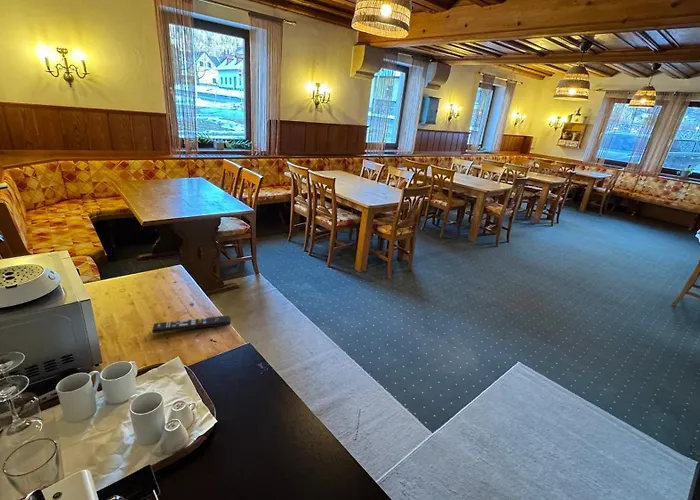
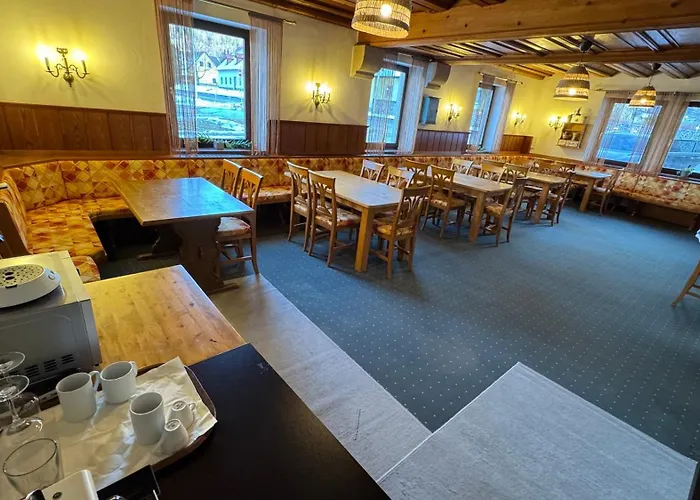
- remote control (193, 324)
